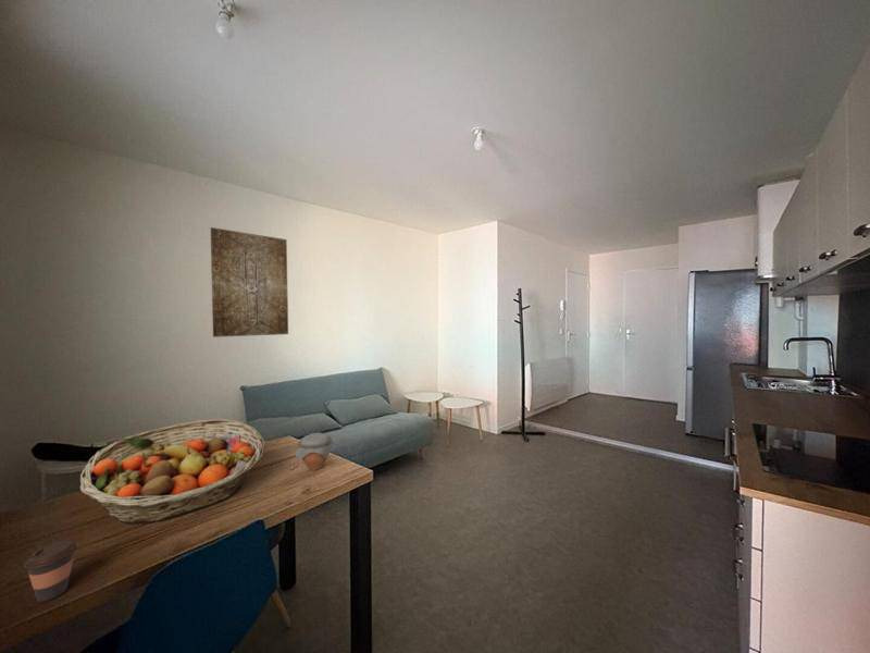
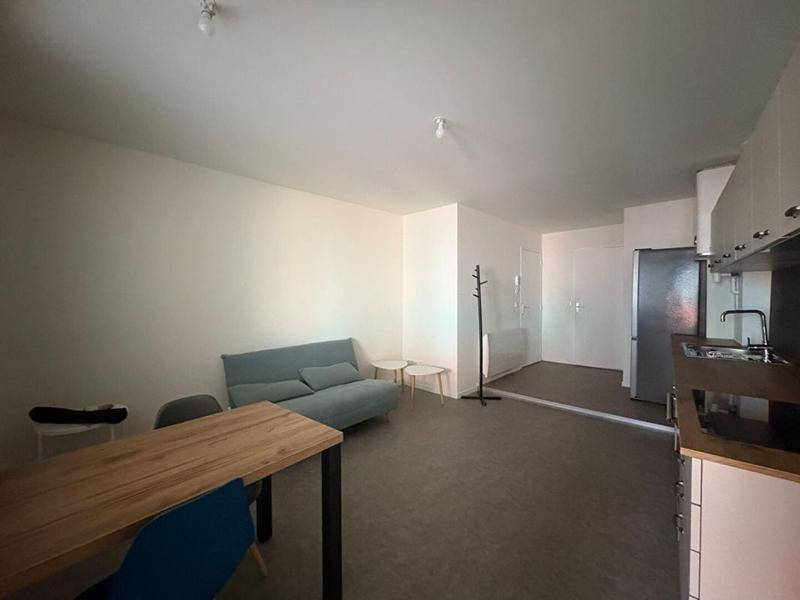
- fruit basket (184, 465)
- coffee cup (51, 571)
- wall art (251, 284)
- jar (315, 452)
